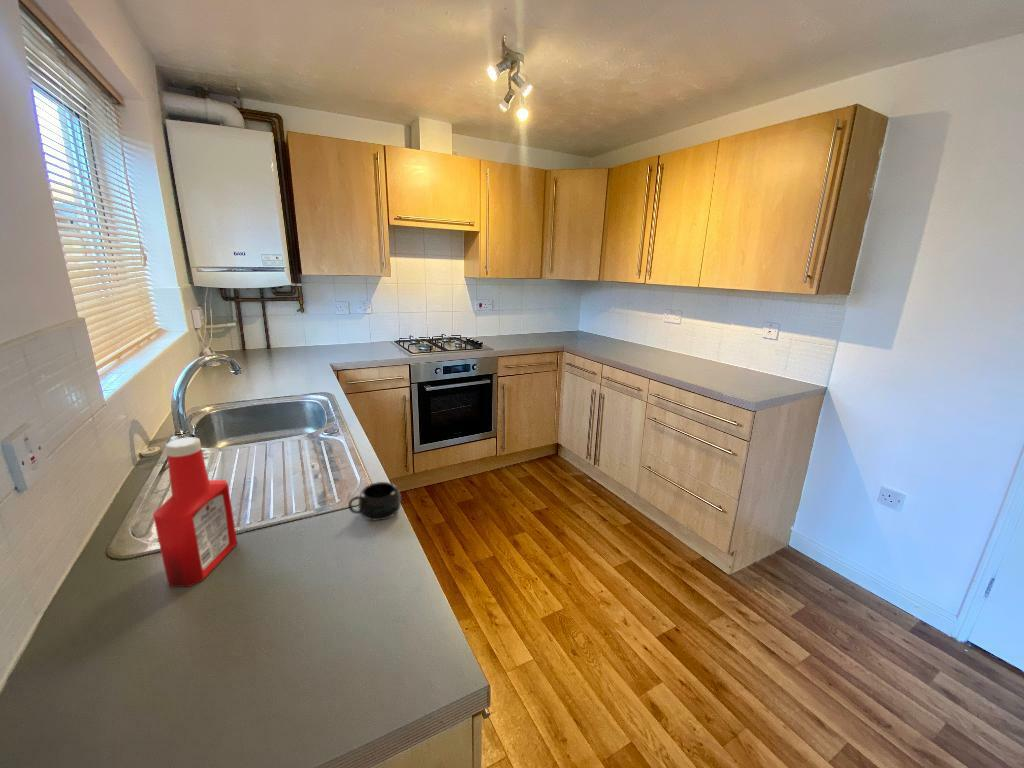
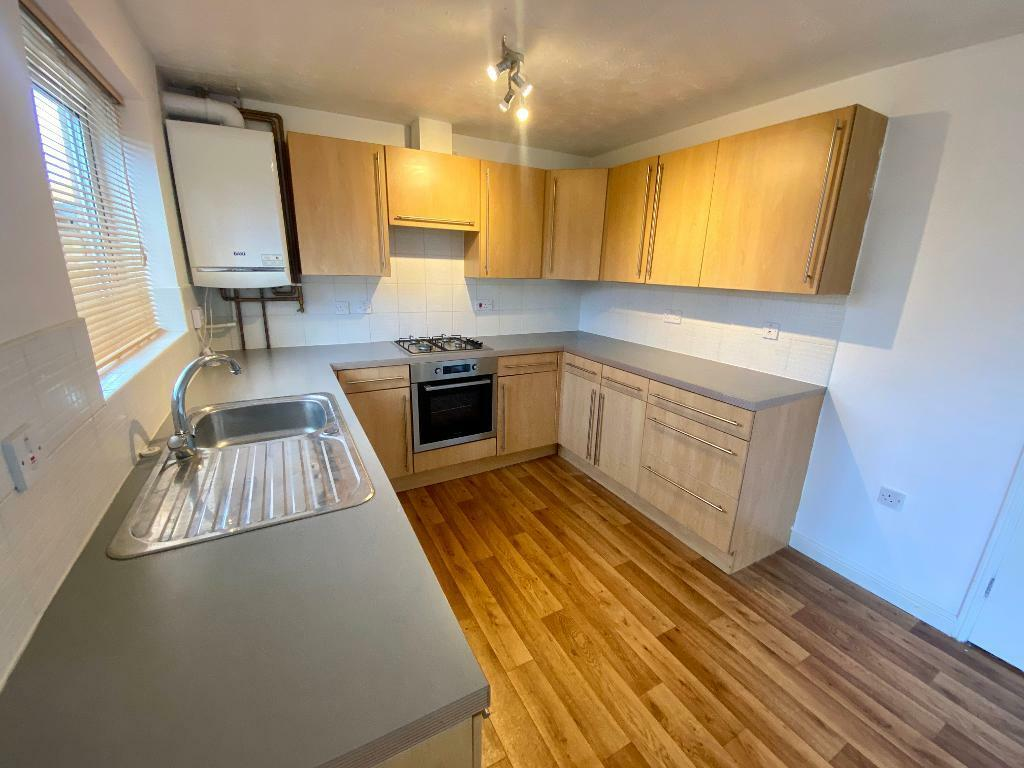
- soap bottle (194, 504)
- mug (374, 502)
